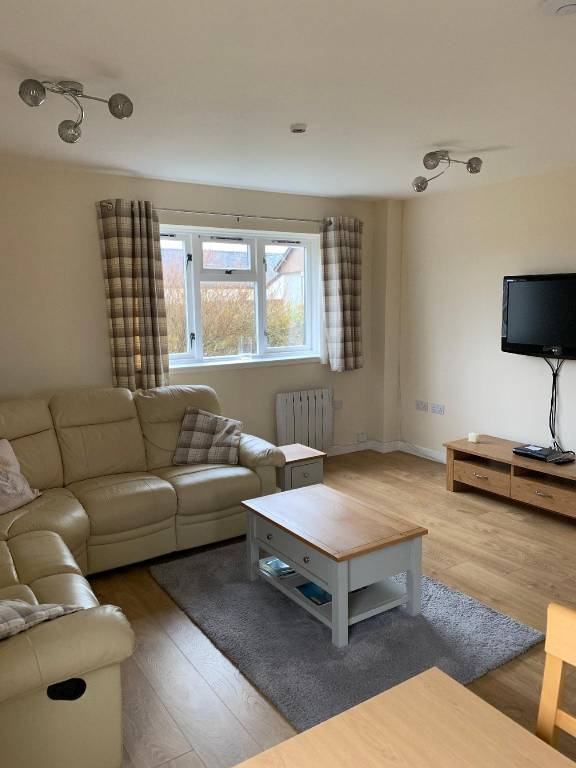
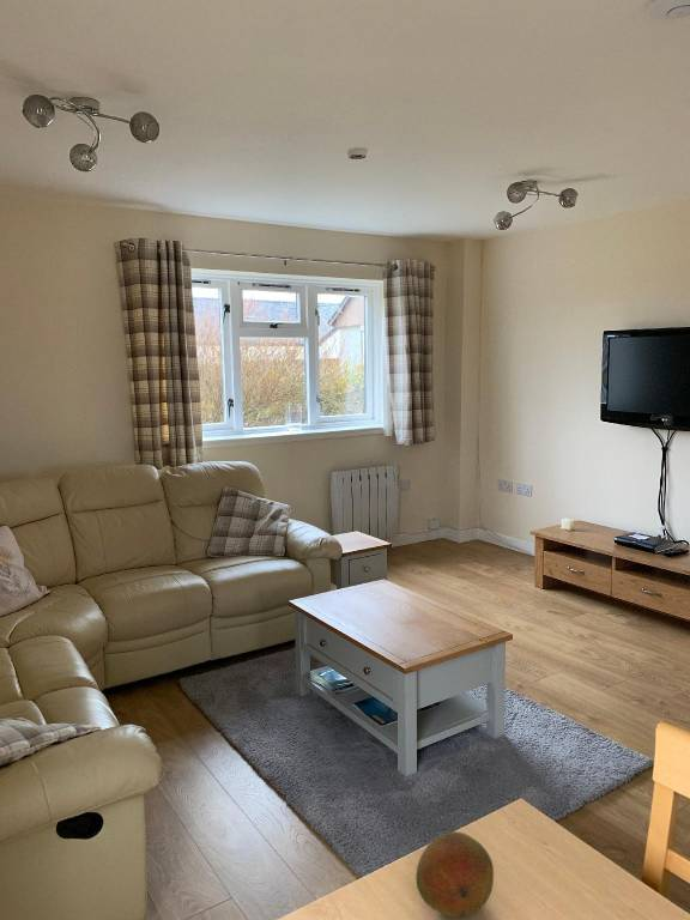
+ fruit (453, 868)
